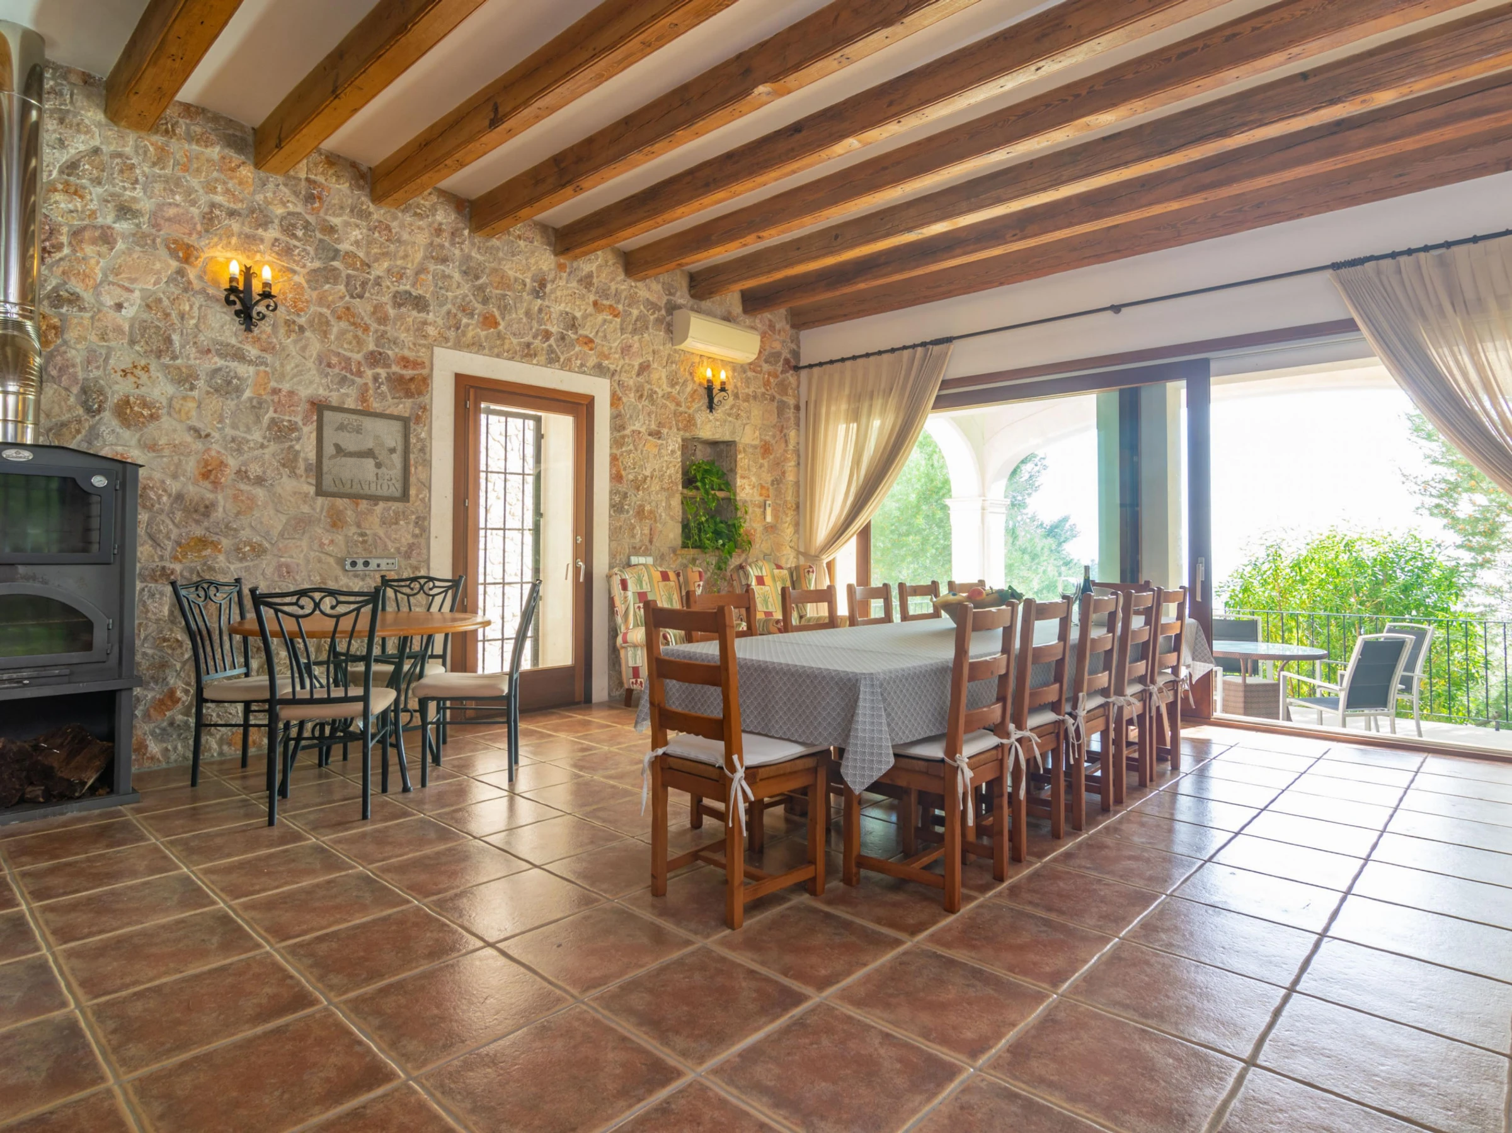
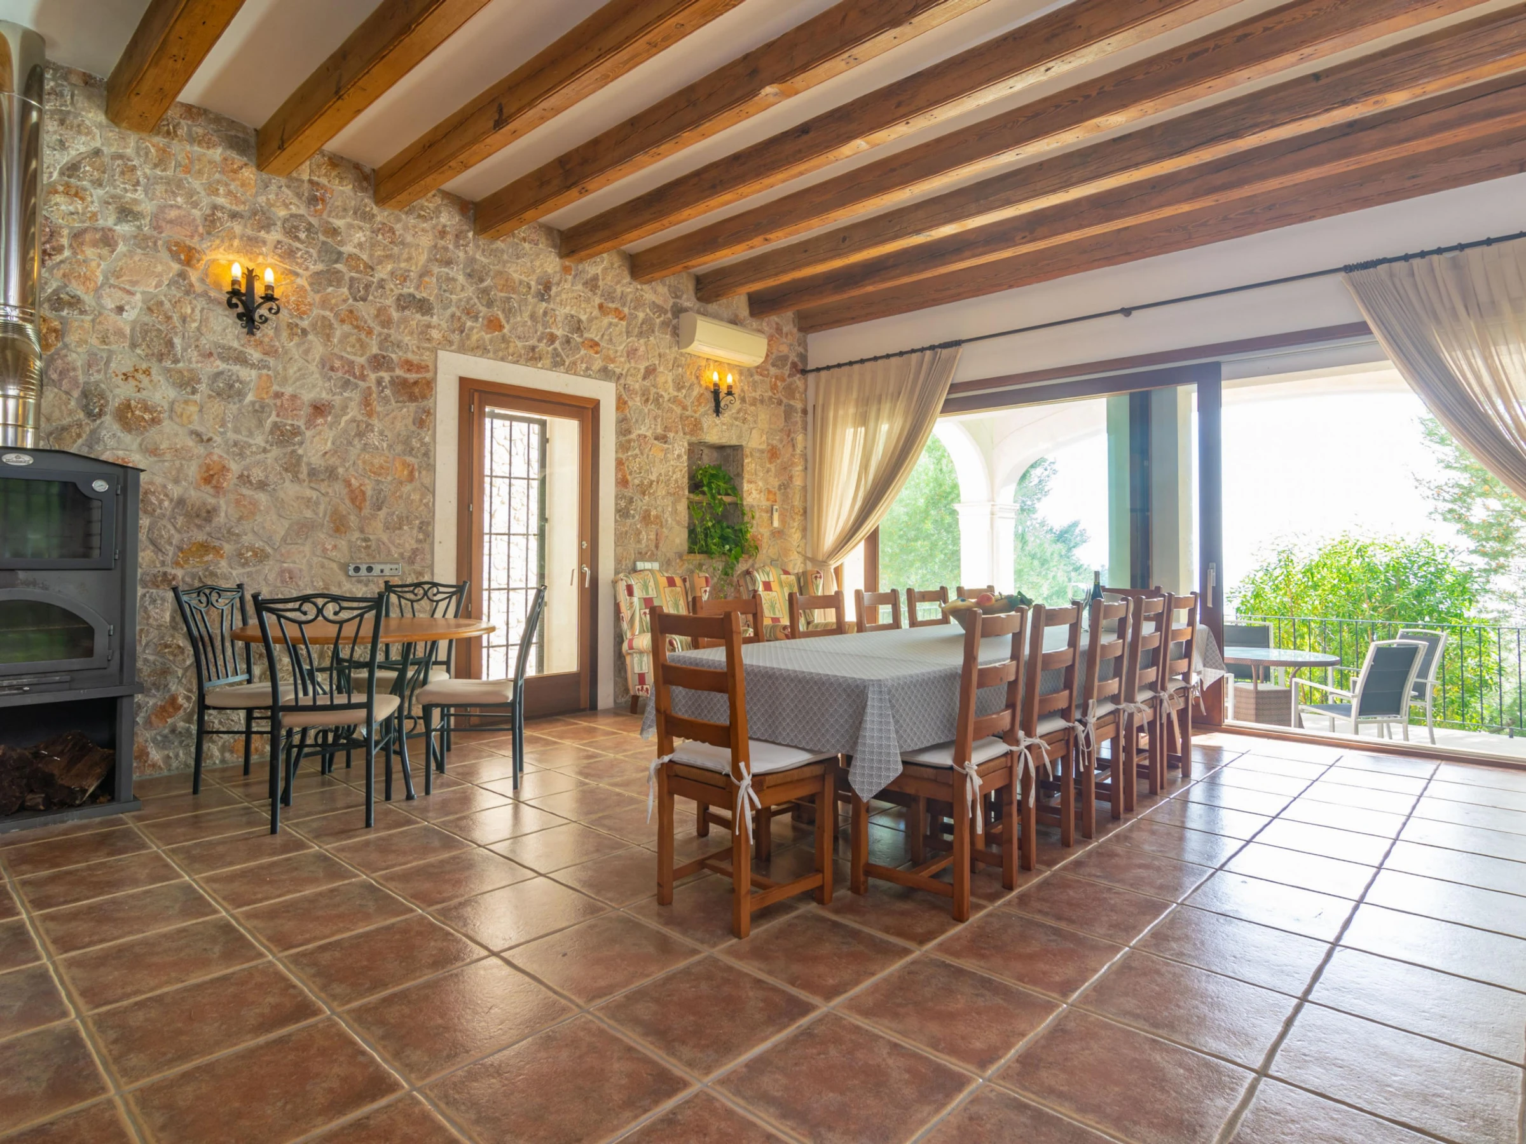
- wall art (364, 455)
